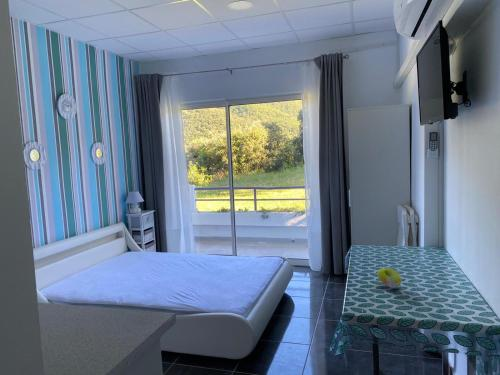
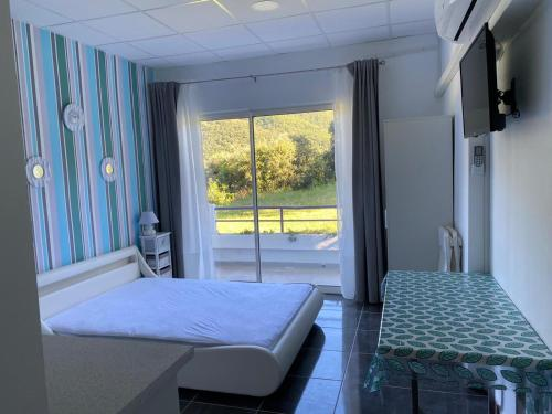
- fruit (389, 278)
